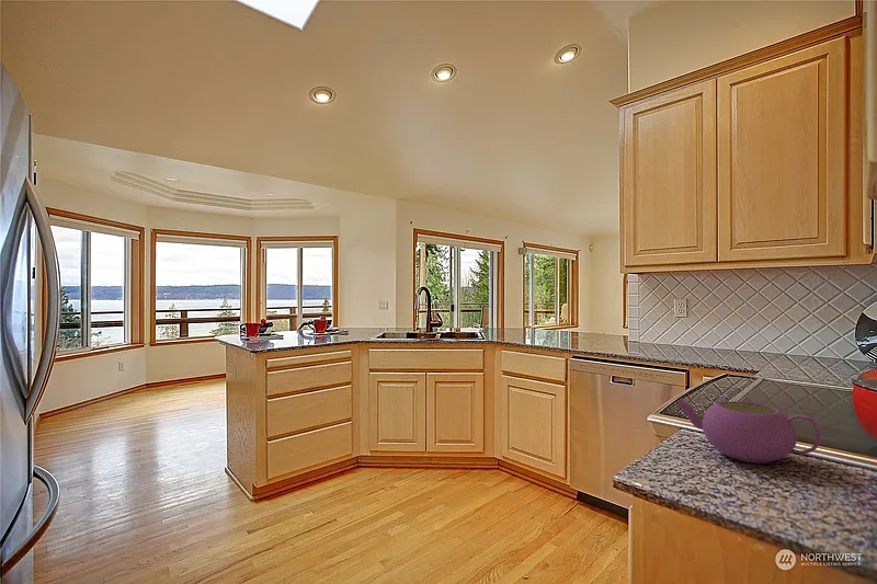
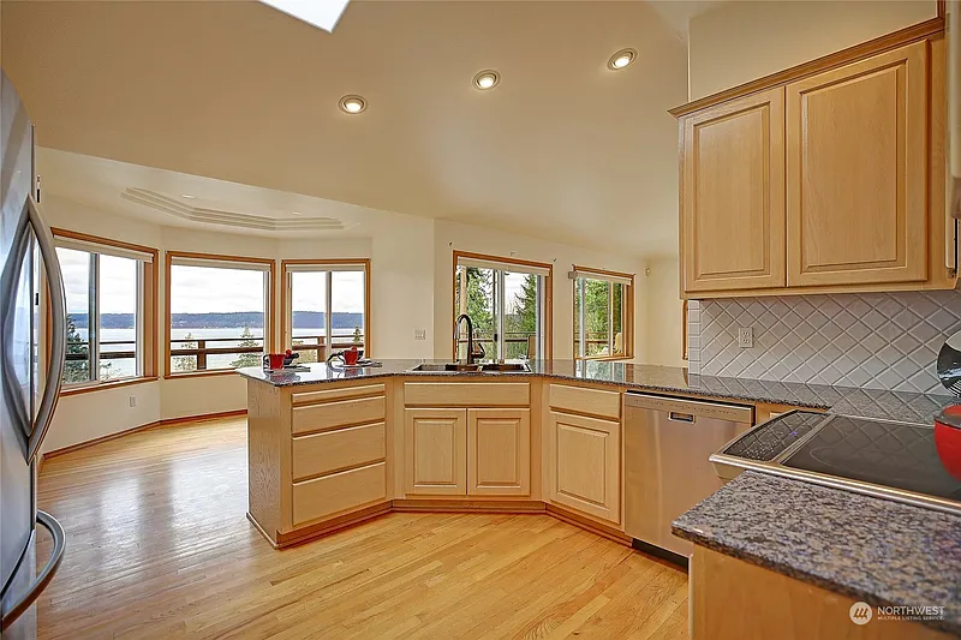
- teapot (742, 431)
